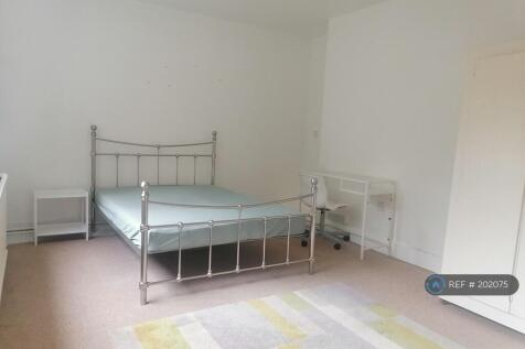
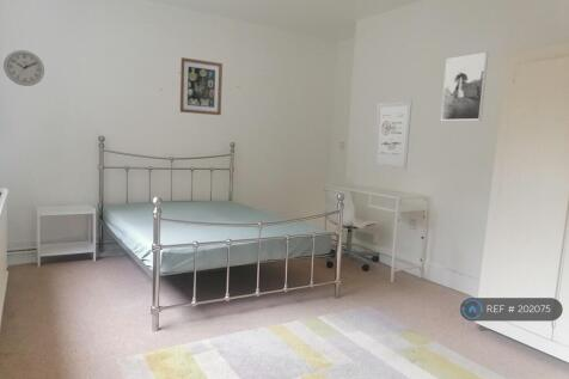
+ wall clock (24, 68)
+ wall art (391, 135)
+ wall art (201, 87)
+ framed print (463, 88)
